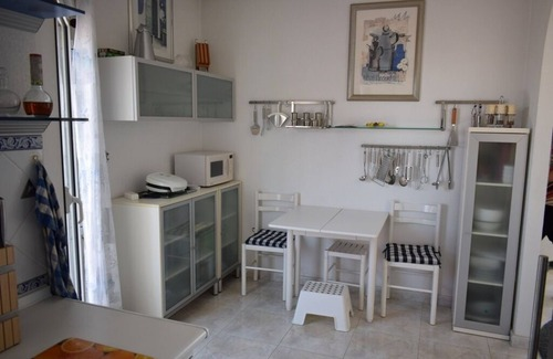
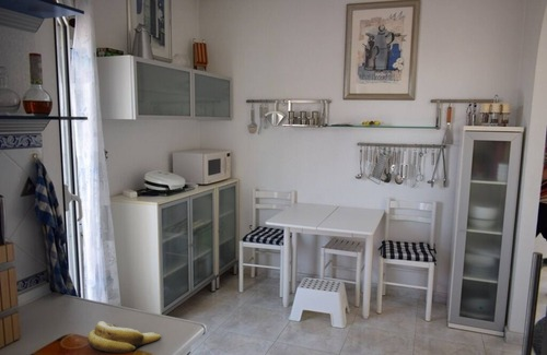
+ banana (123, 329)
